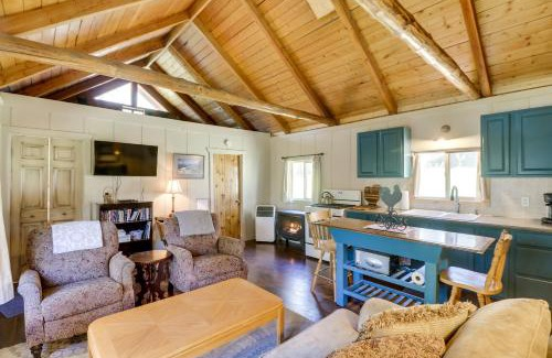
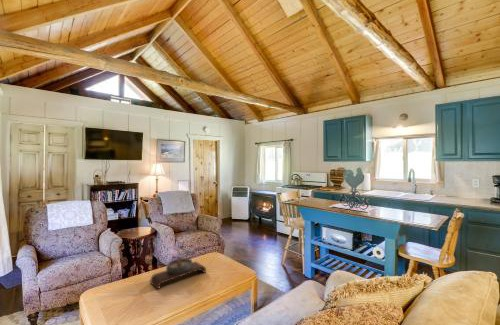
+ bonsai tree (179, 259)
